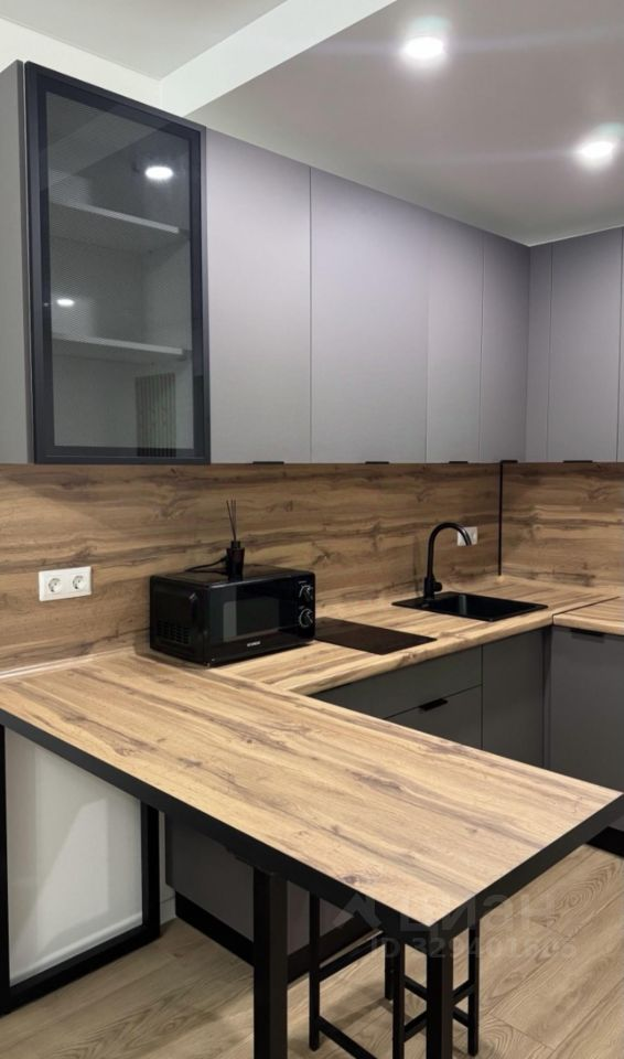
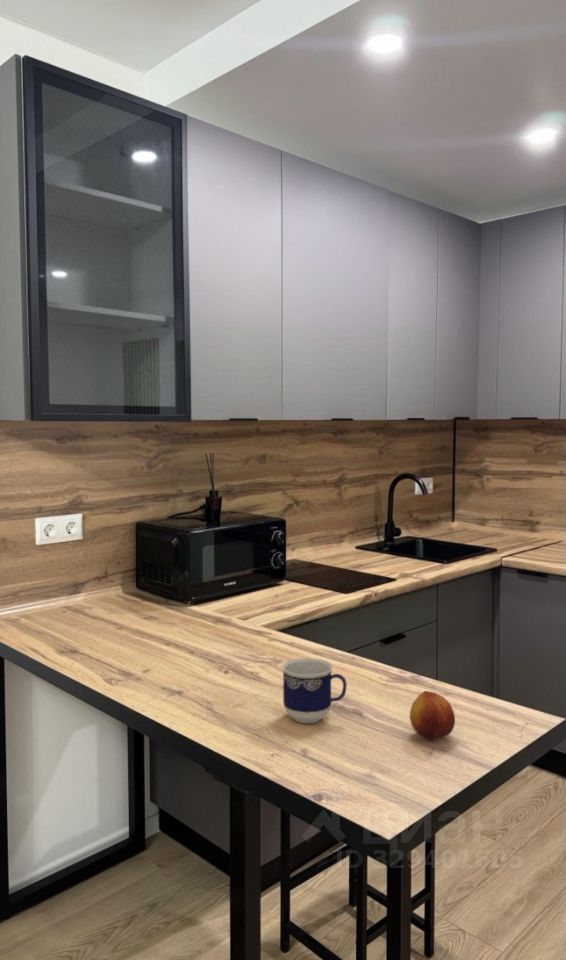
+ fruit (431, 714)
+ cup (314, 692)
